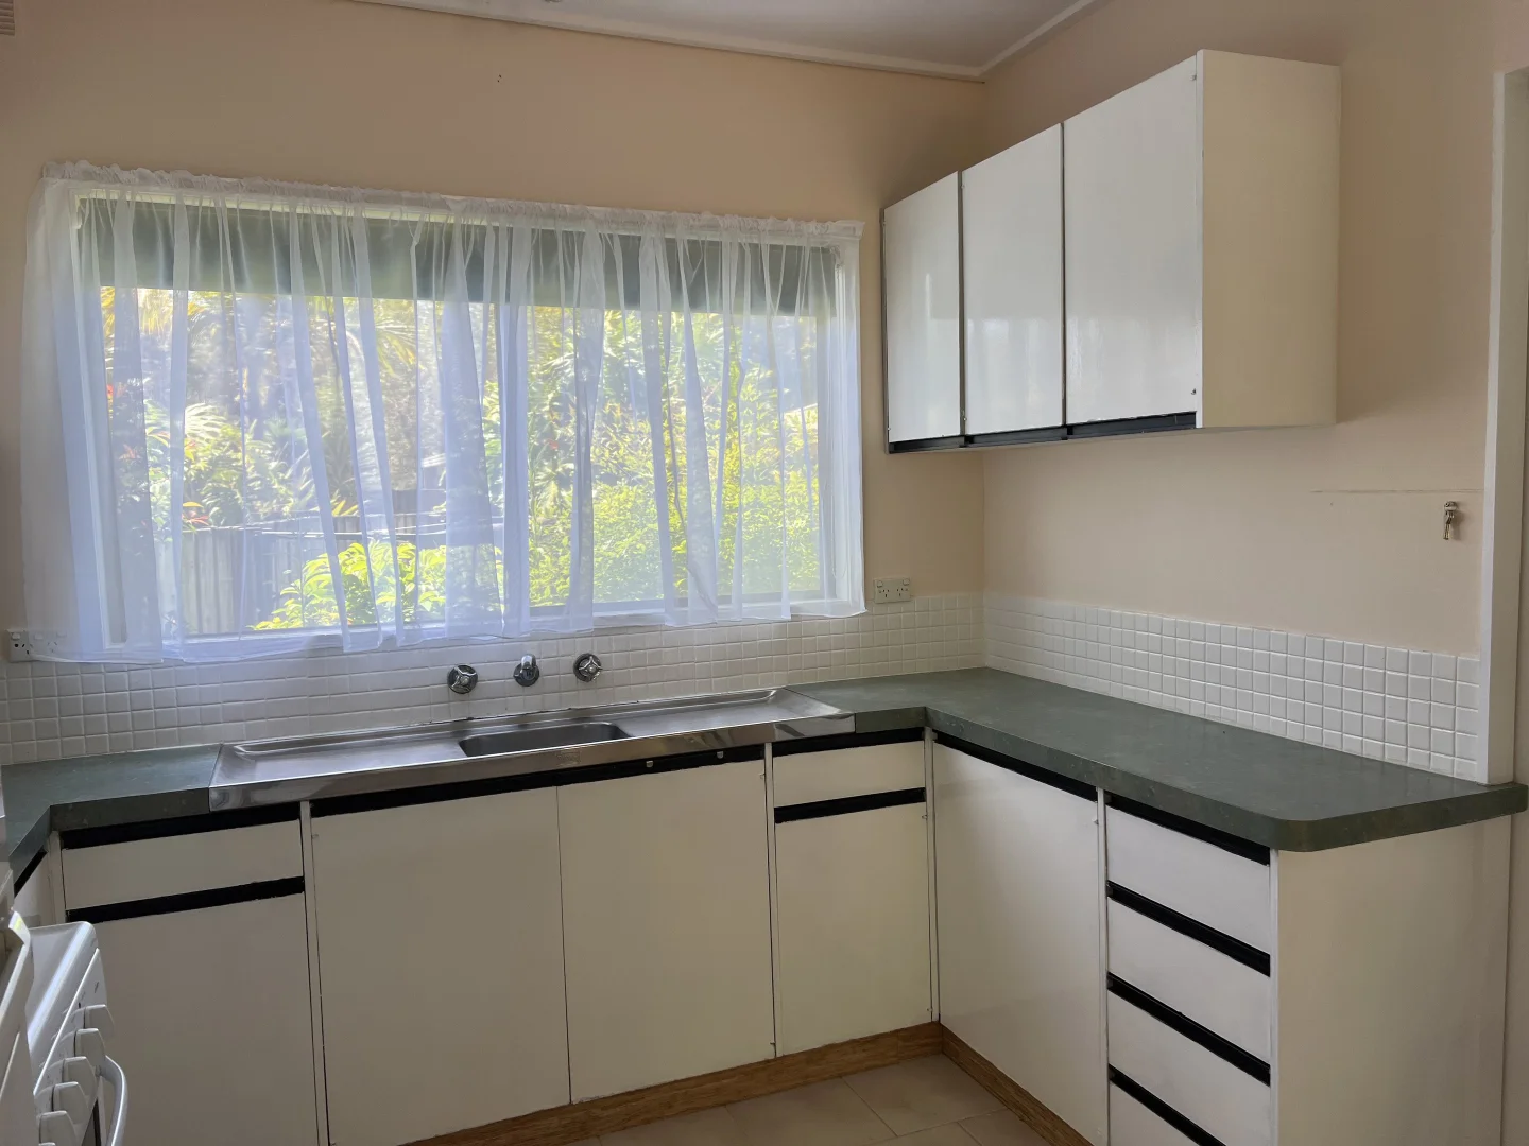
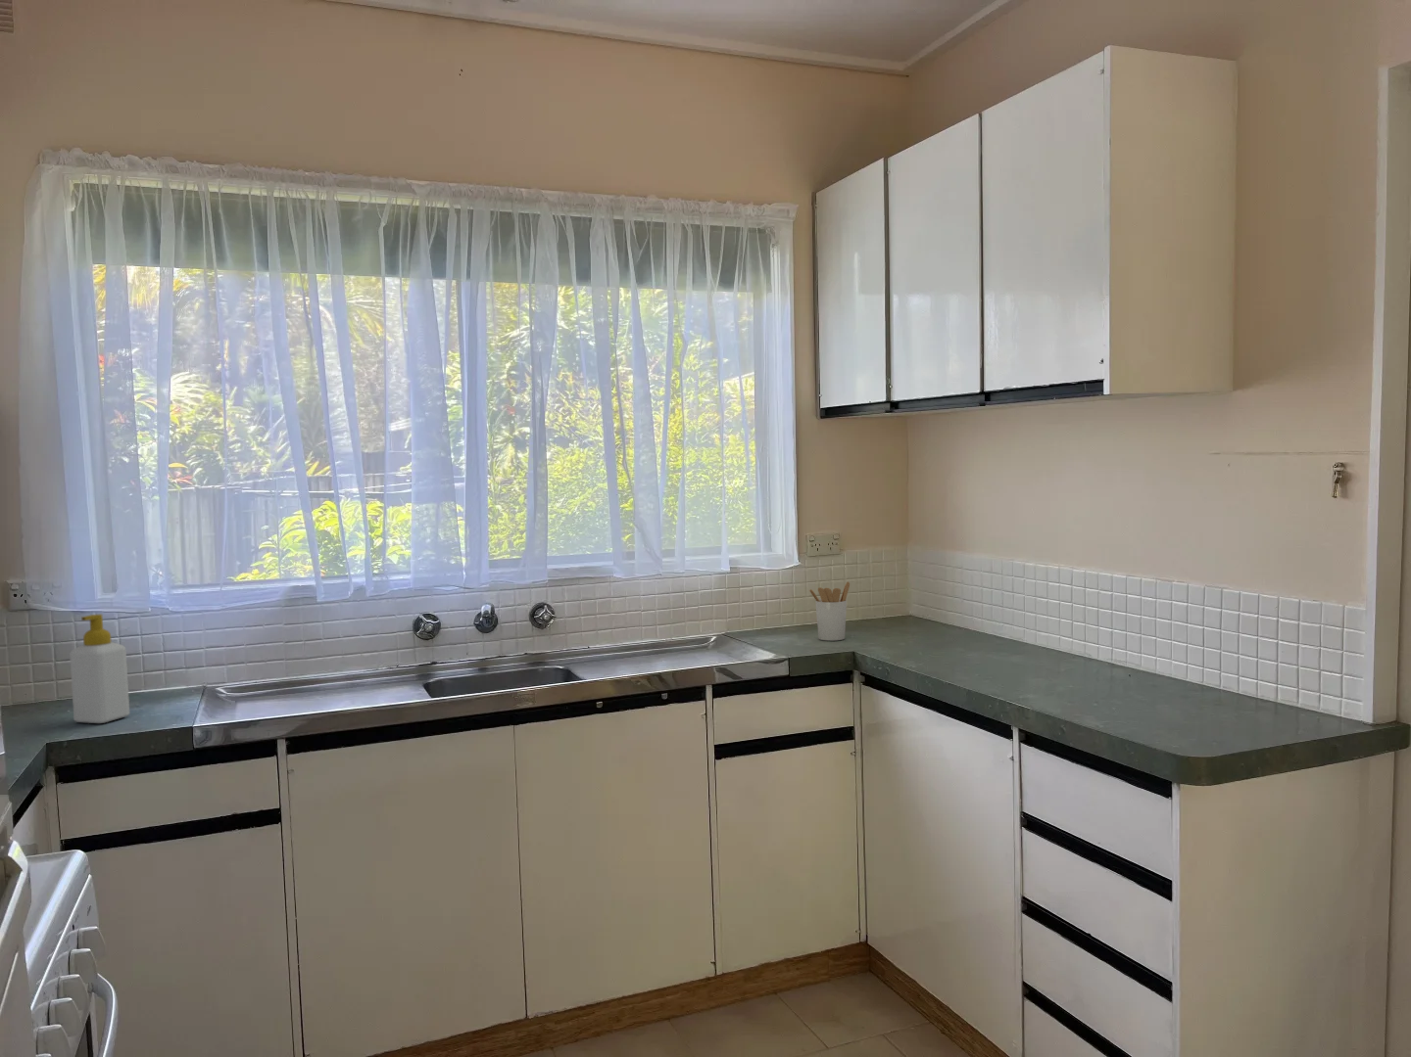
+ soap bottle (99, 666)
+ utensil holder (830, 611)
